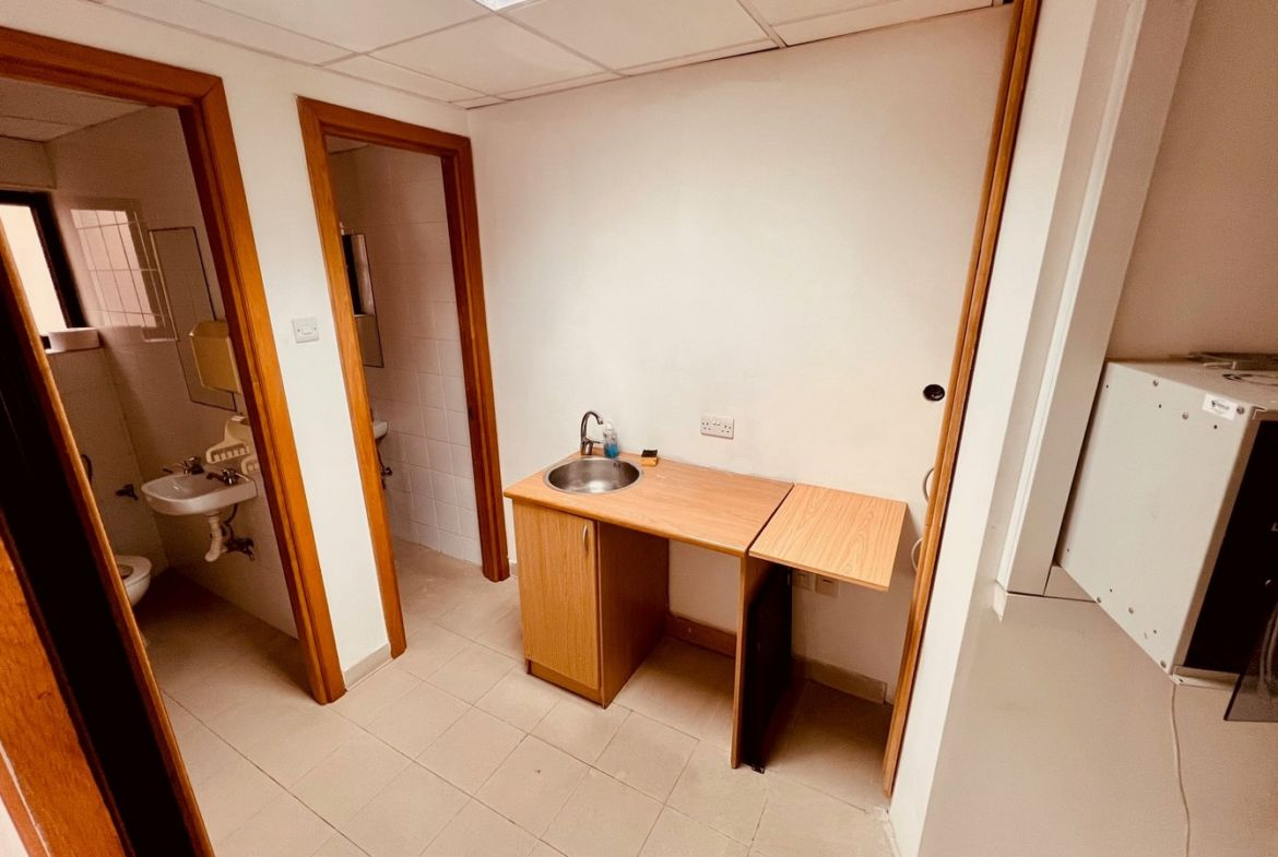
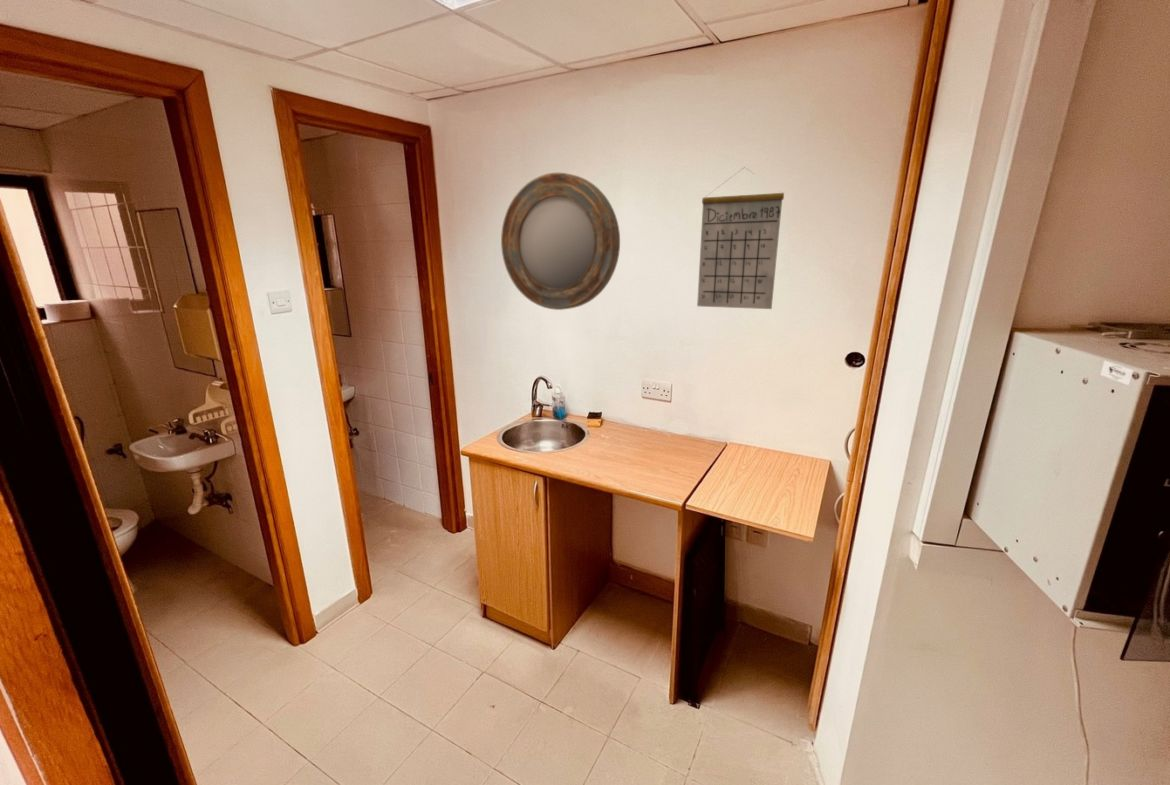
+ calendar (738, 239)
+ home mirror (557, 243)
